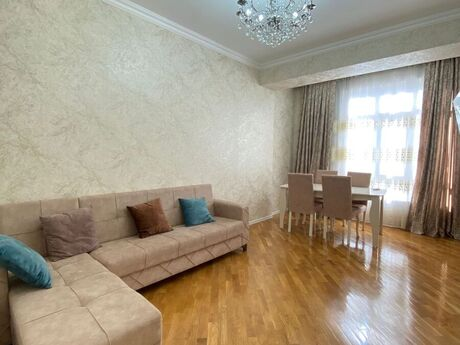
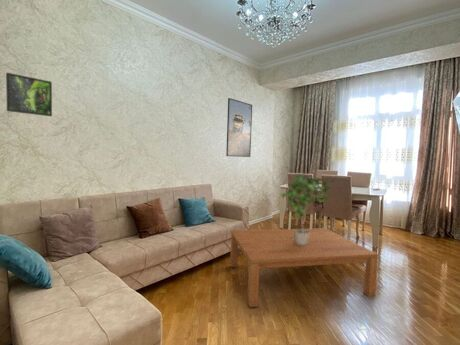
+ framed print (30, 95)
+ potted plant (305, 209)
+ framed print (239, 129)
+ coffee table (295, 260)
